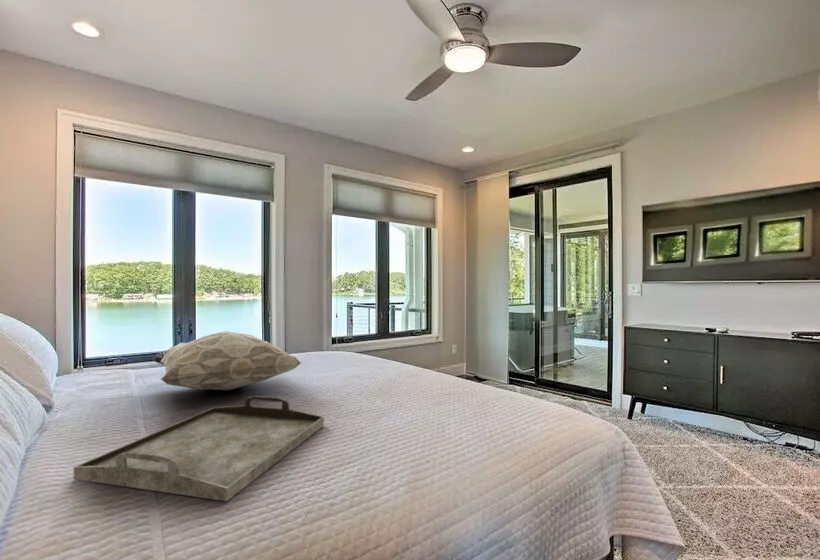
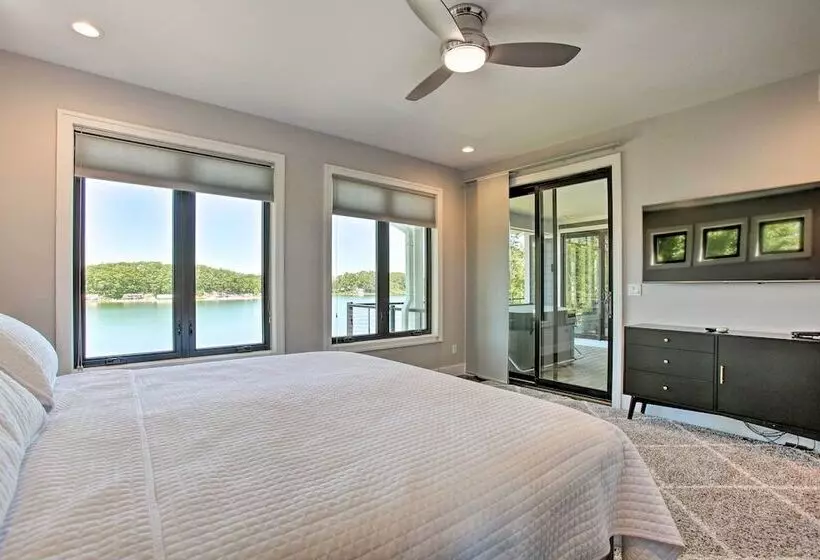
- decorative pillow (224, 360)
- serving tray (218, 433)
